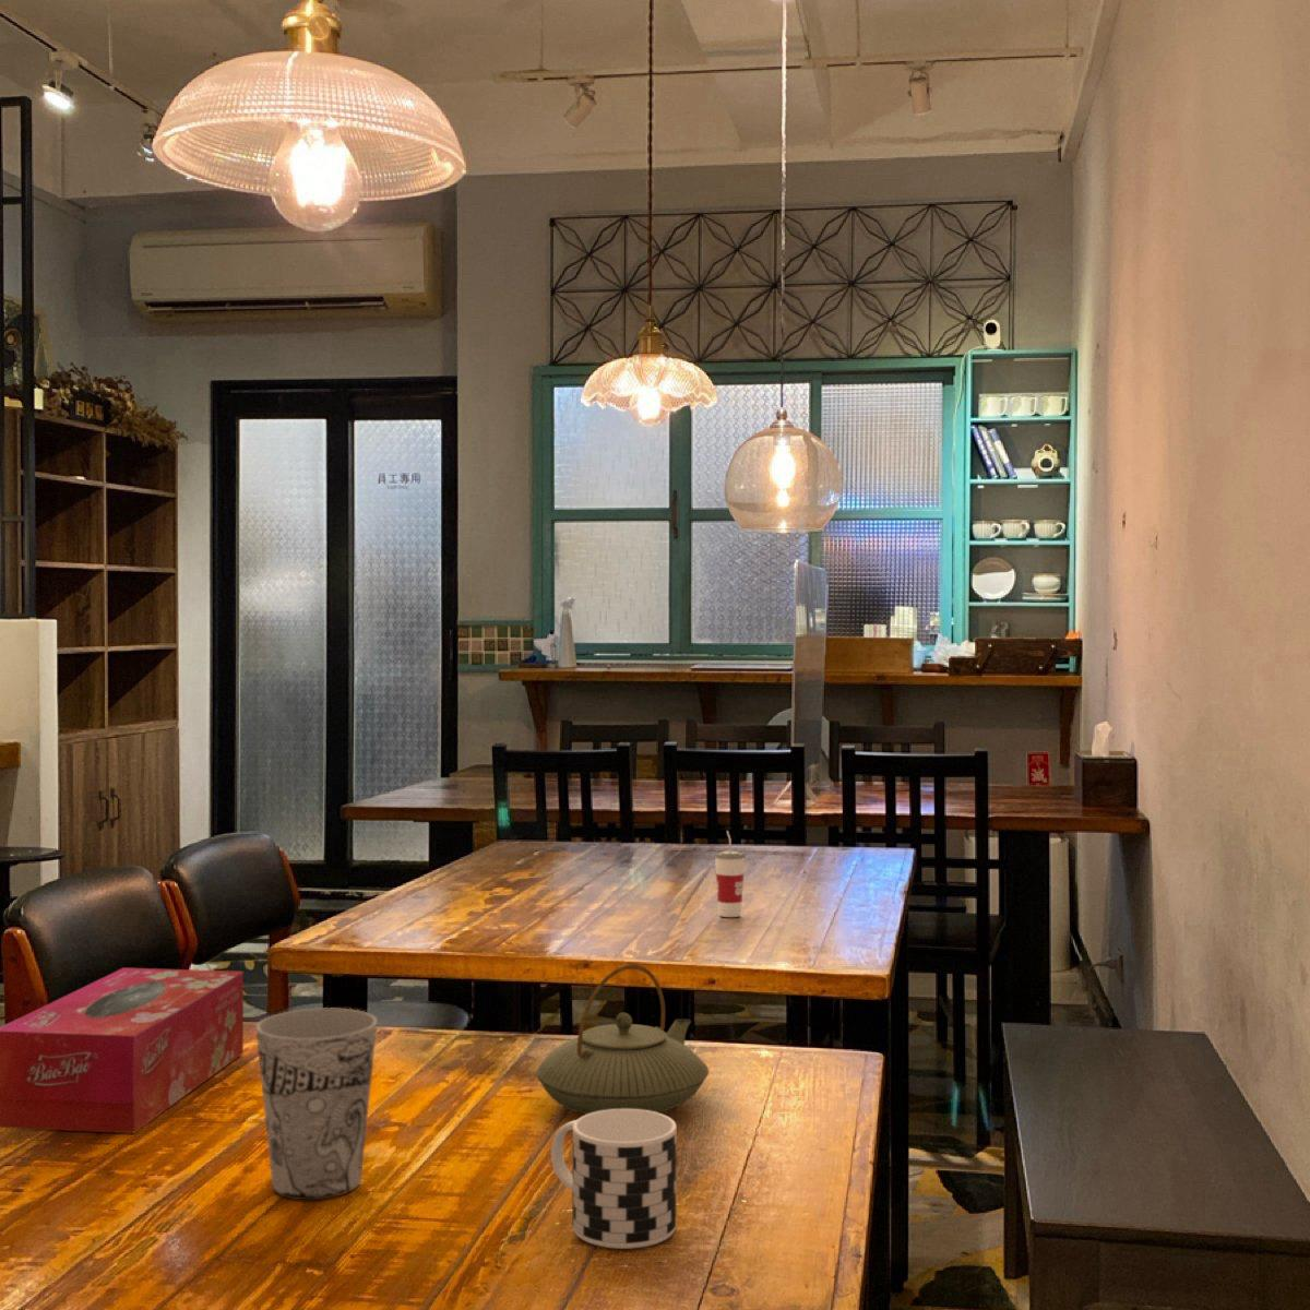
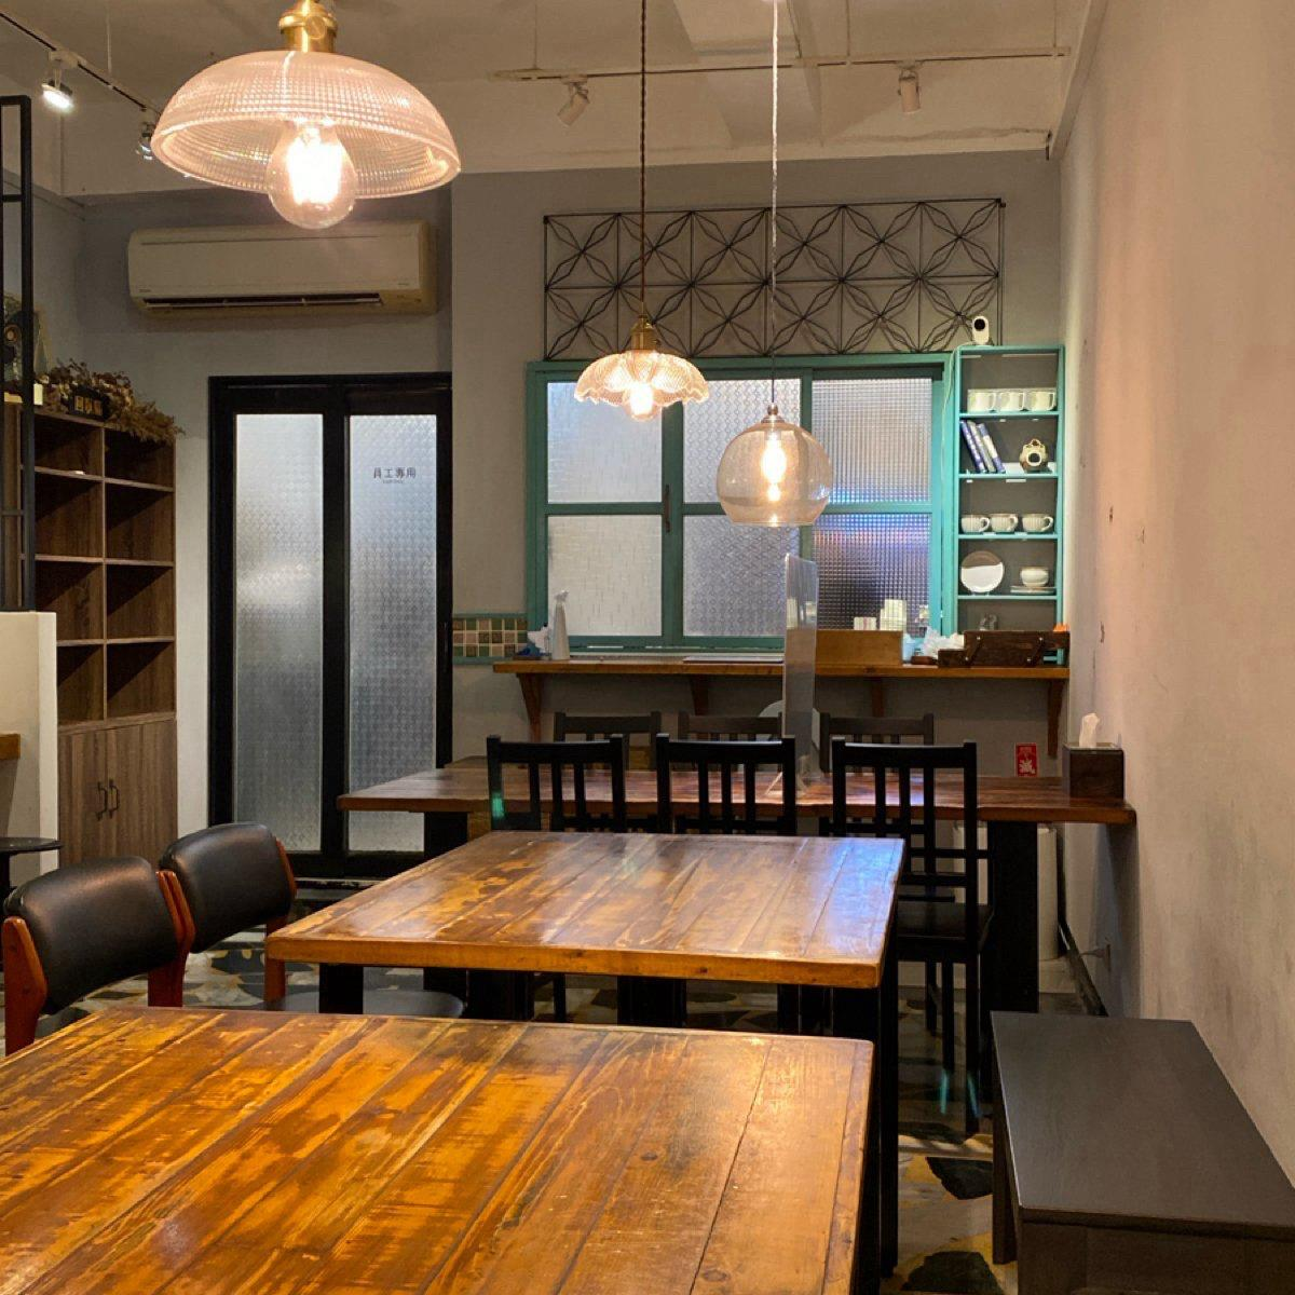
- teapot (630, 1032)
- cup (317, 1102)
- cup (729, 872)
- cup (609, 1172)
- tissue box (127, 1042)
